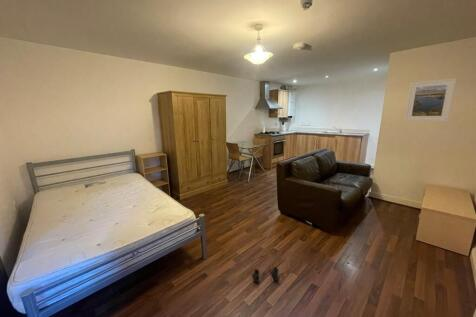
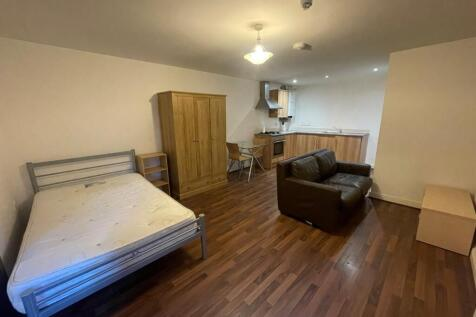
- boots (270, 271)
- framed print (428, 101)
